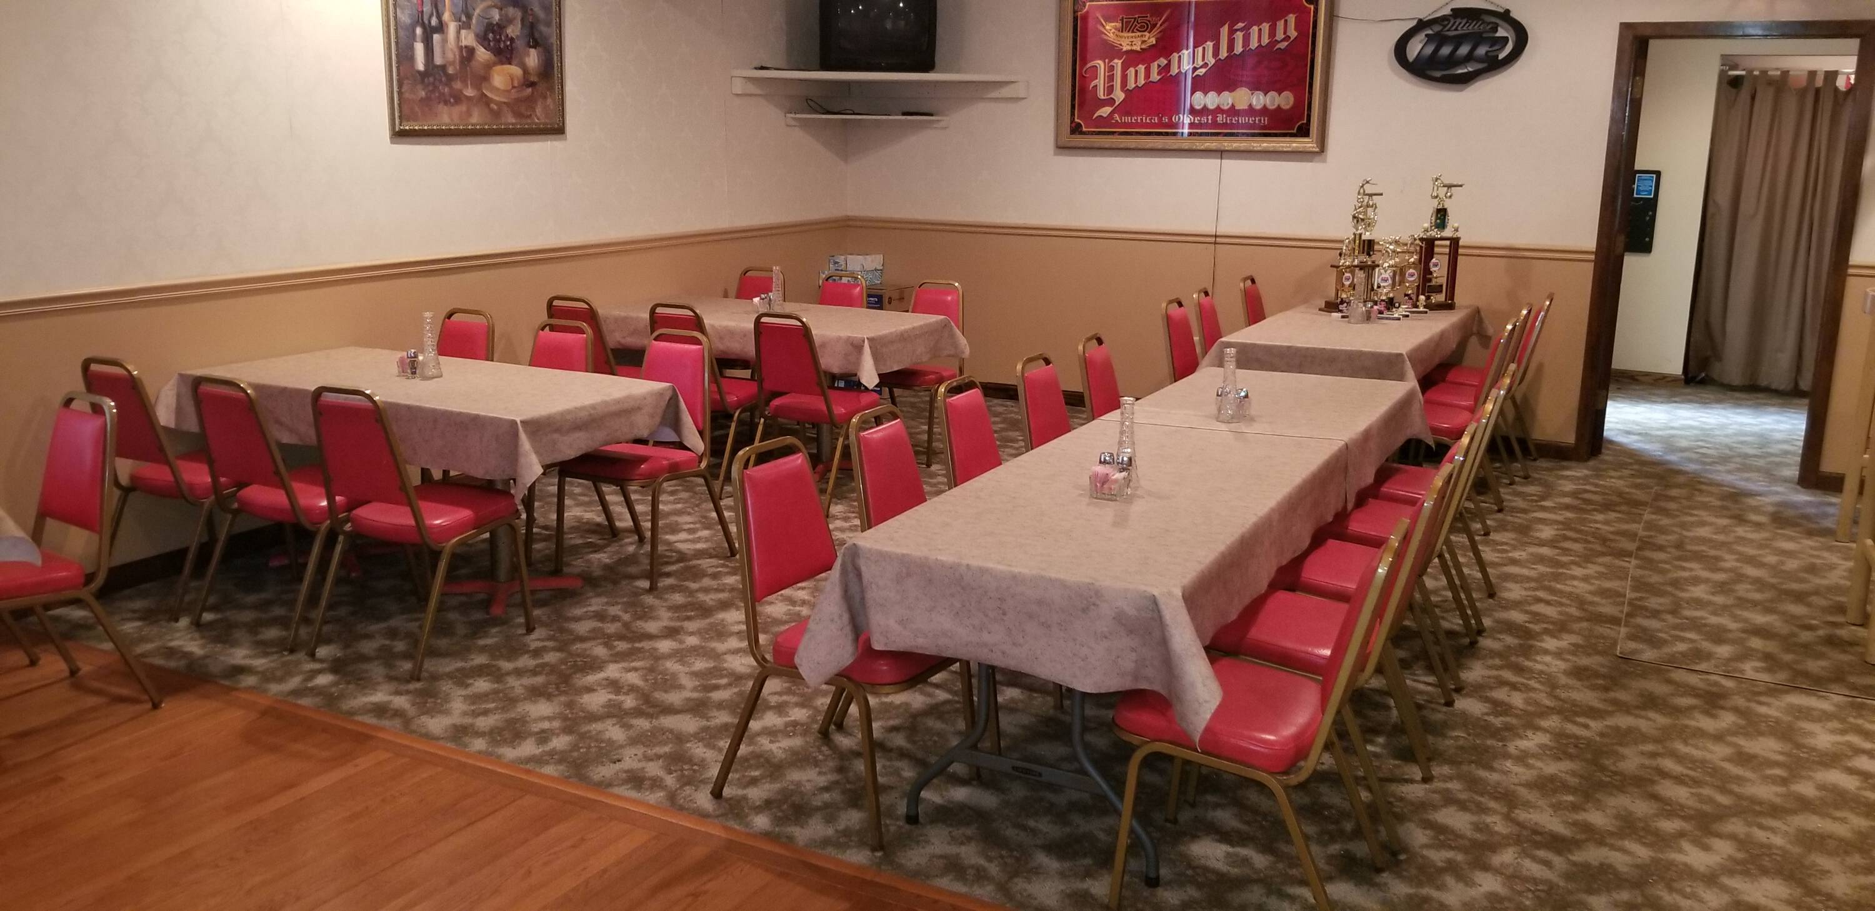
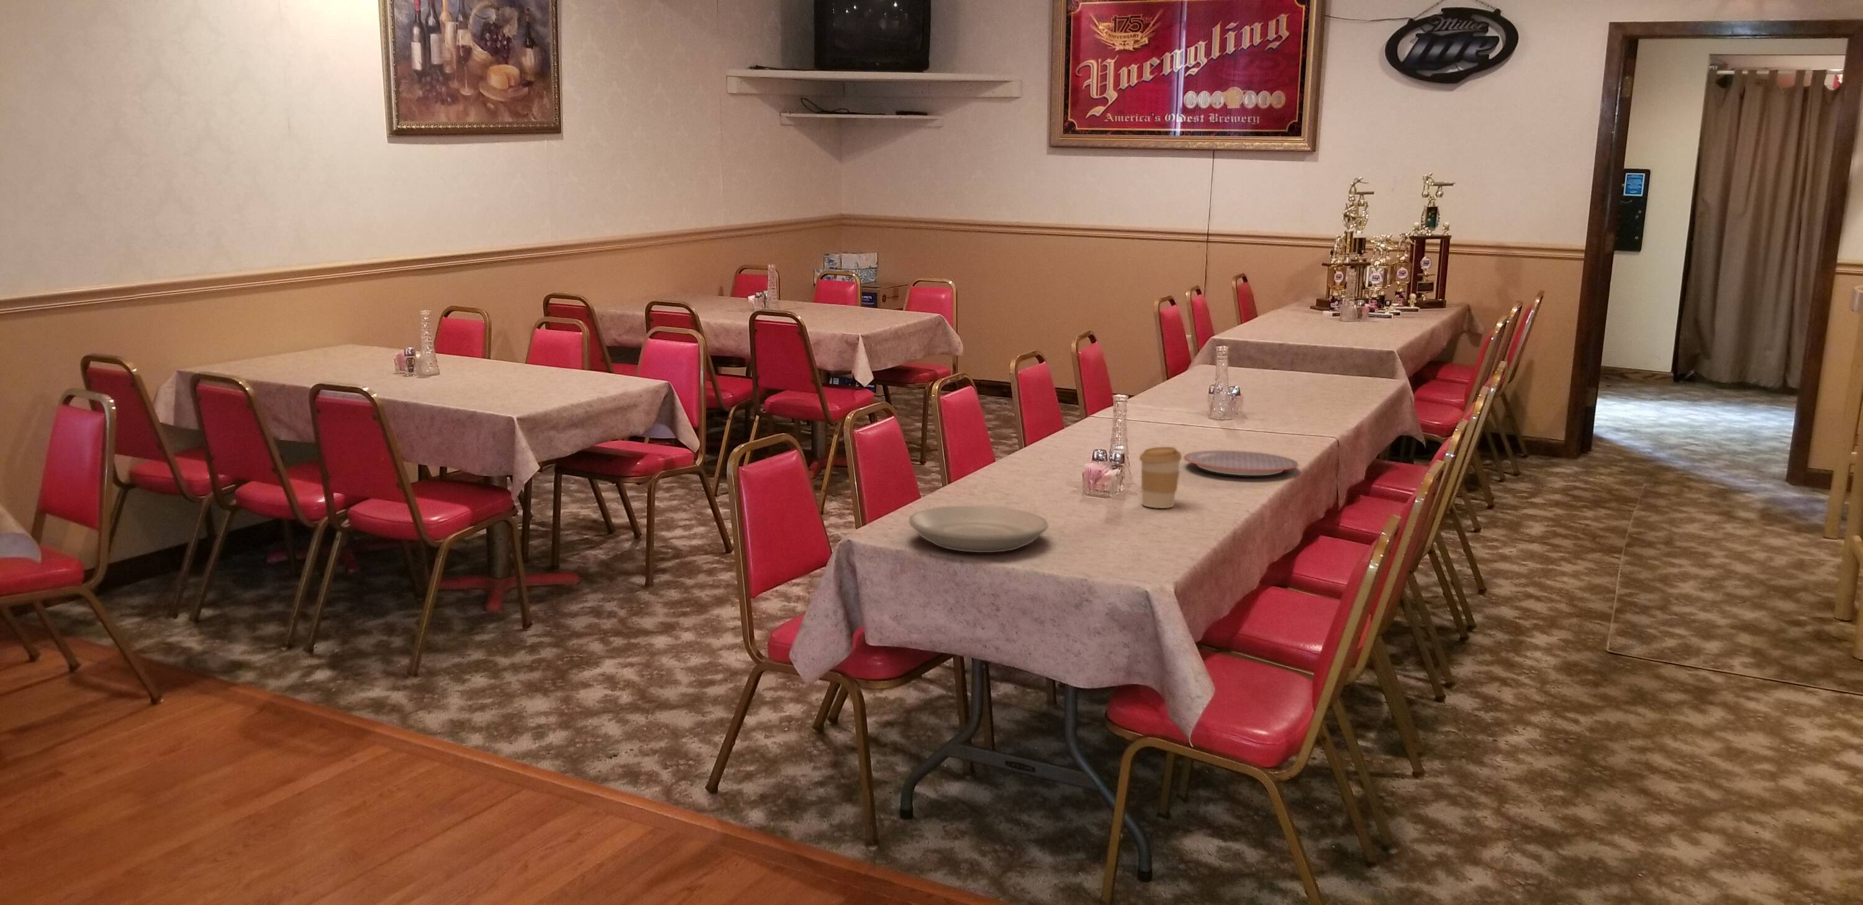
+ coffee cup (1160, 476)
+ plate (978, 530)
+ plate (1240, 463)
